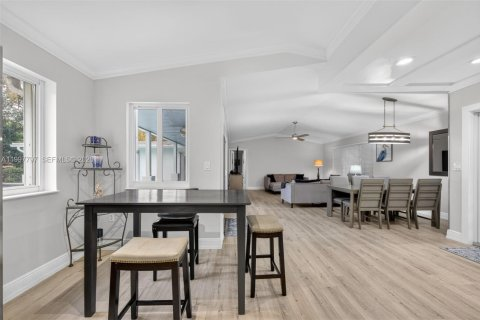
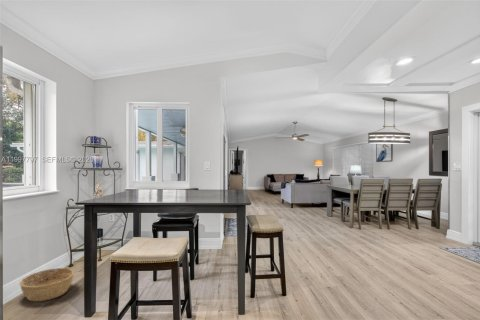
+ basket (48, 284)
